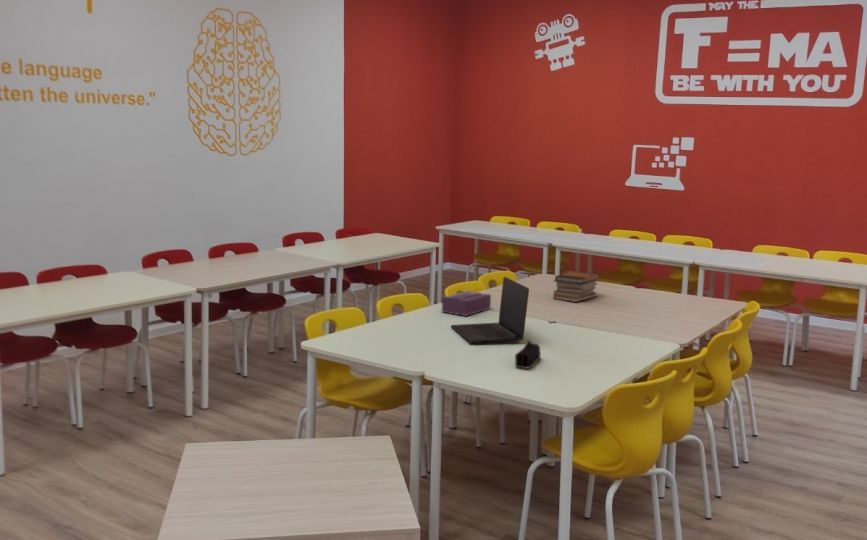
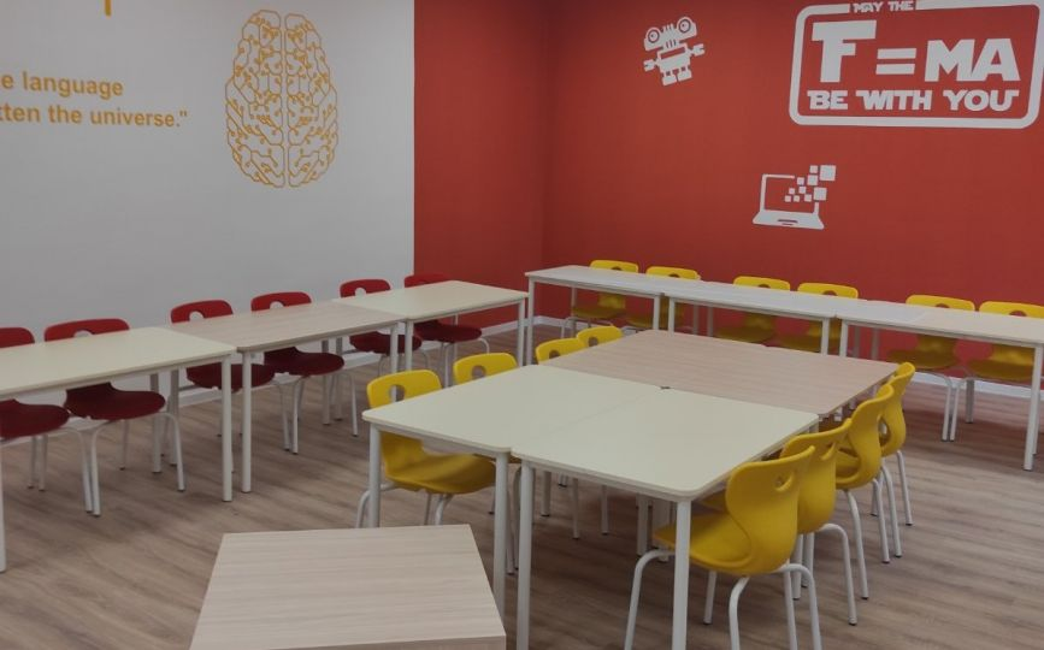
- pencil case (527, 351)
- book stack (577, 286)
- tissue box (466, 302)
- laptop (500, 308)
